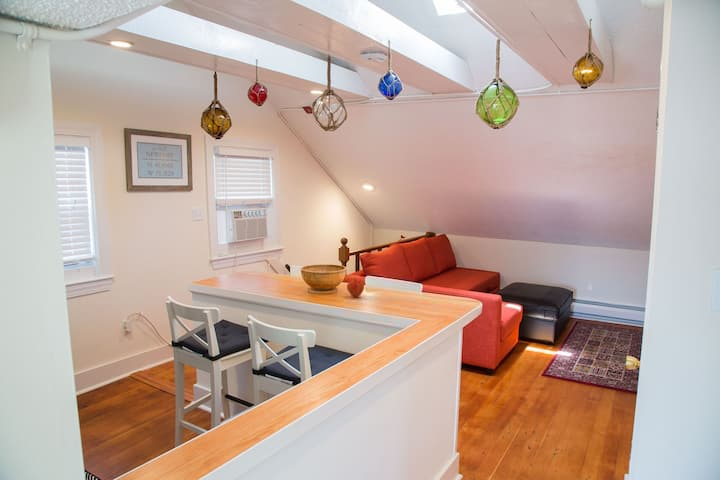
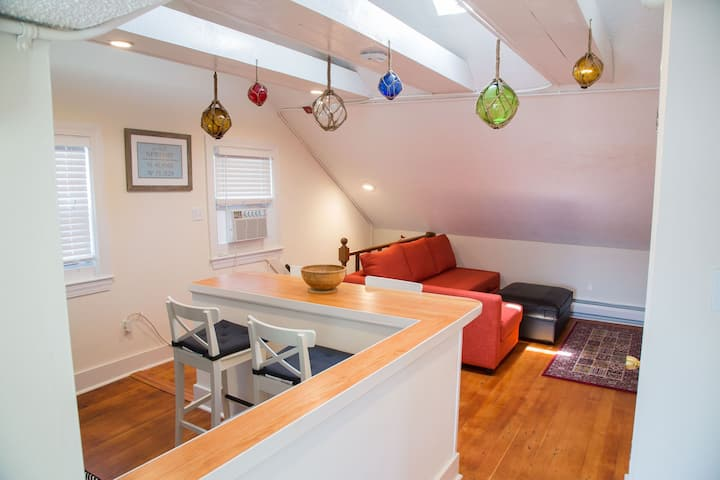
- fruit (355, 287)
